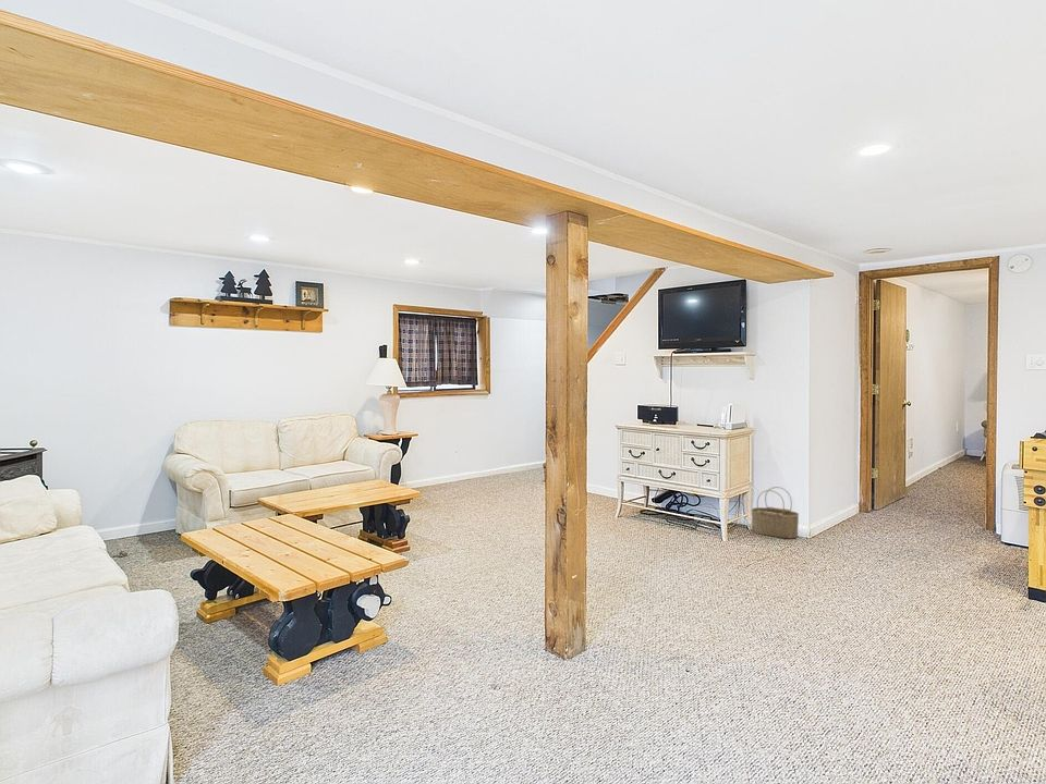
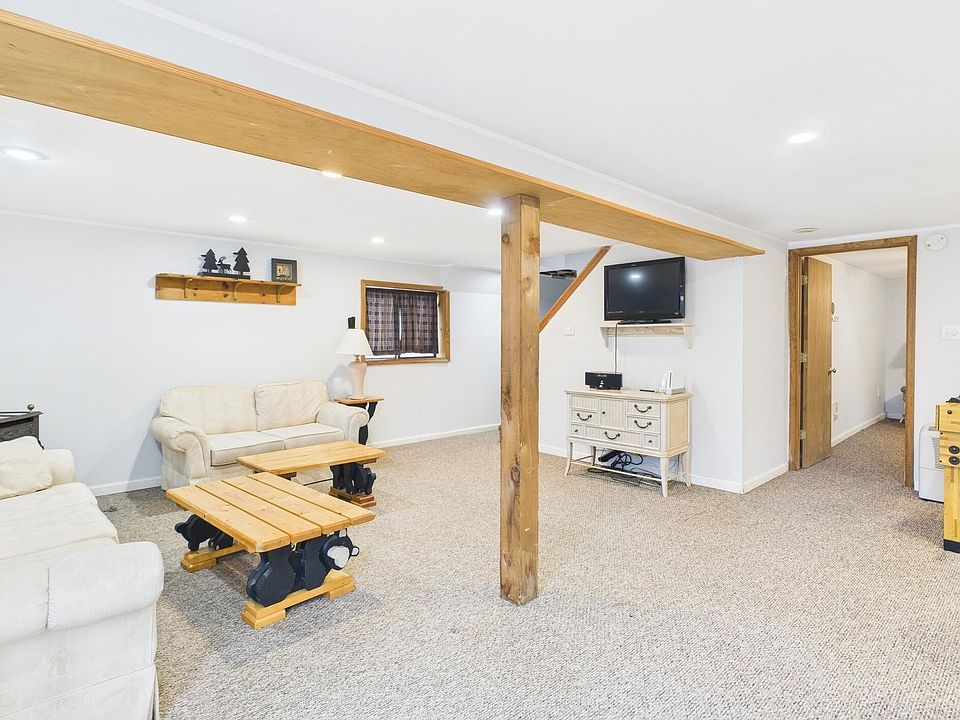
- wicker basket (774, 511)
